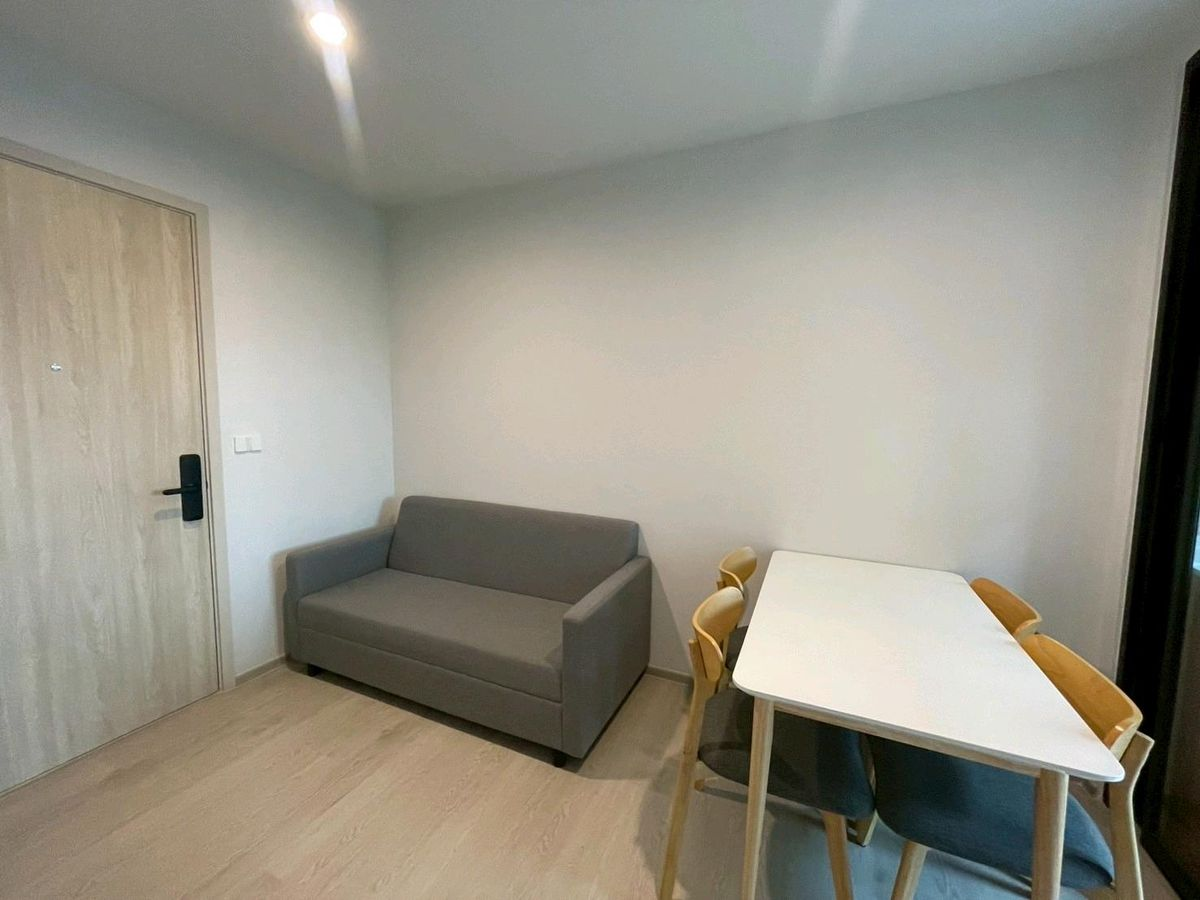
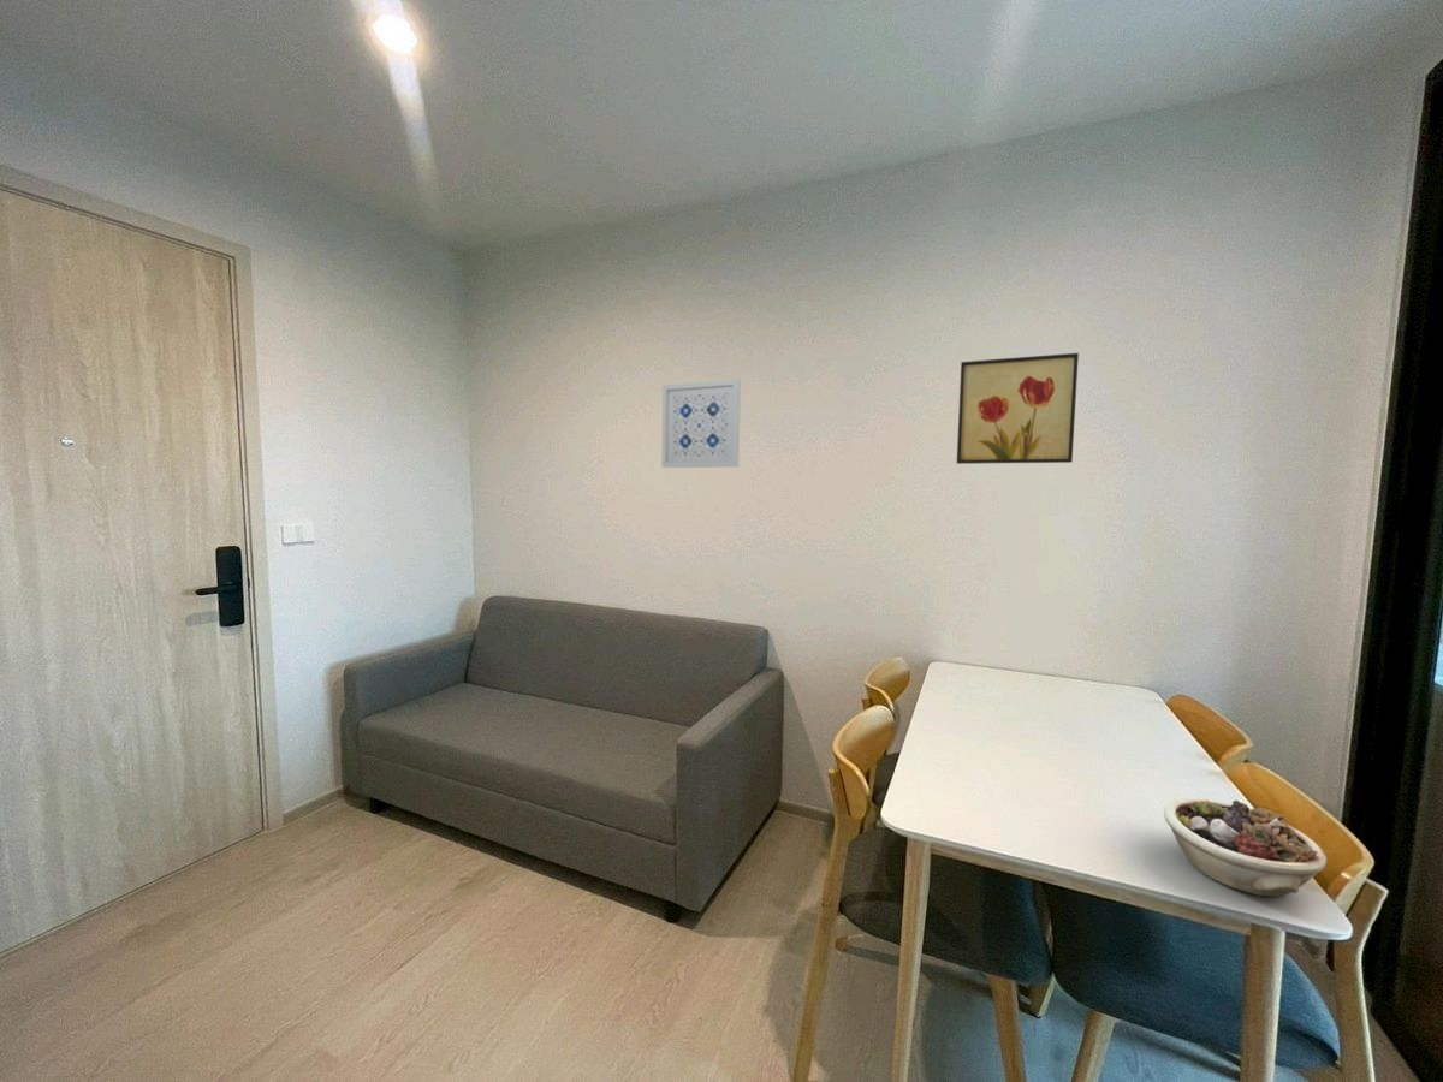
+ wall art (1014, 411)
+ succulent planter (1237, 842)
+ wall art (700, 424)
